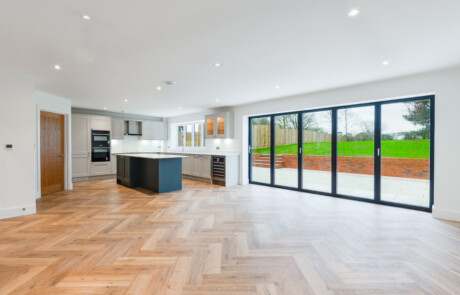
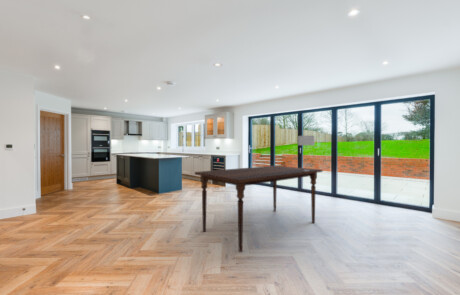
+ table lamp (306, 146)
+ dining table (273, 198)
